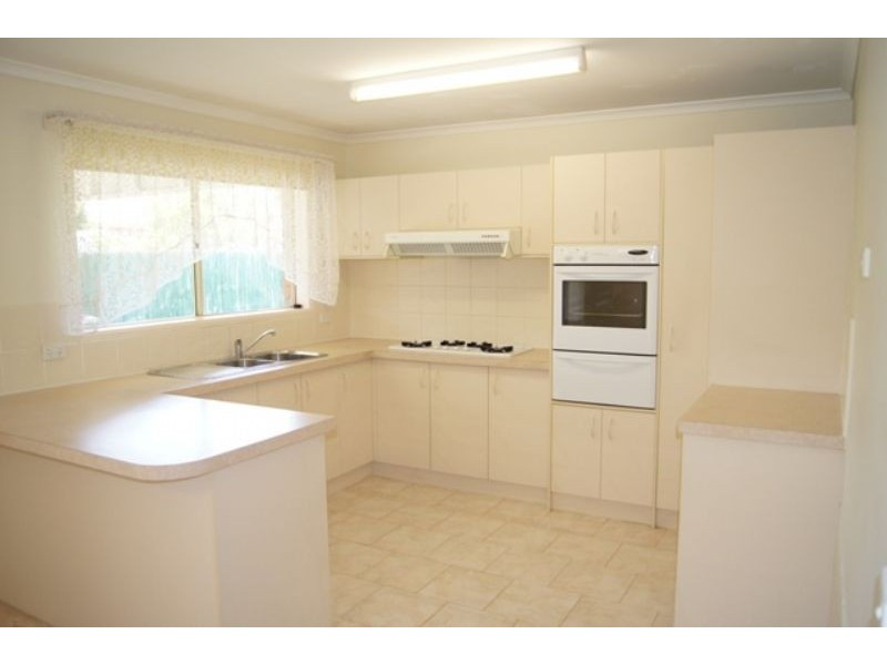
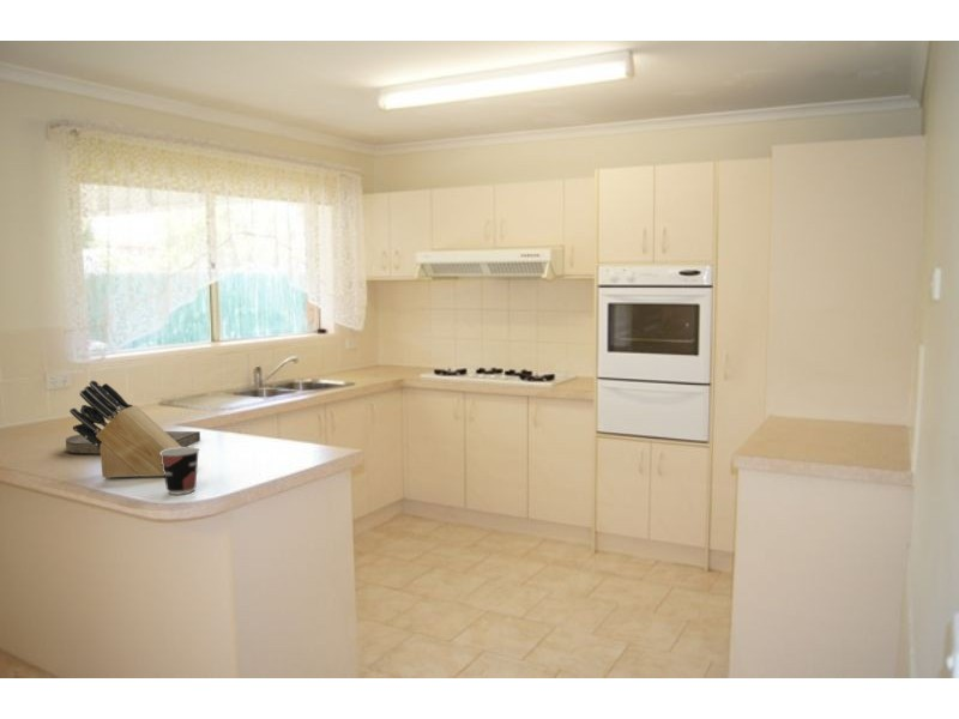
+ cup (180, 471)
+ cutting board (99, 446)
+ knife block (133, 427)
